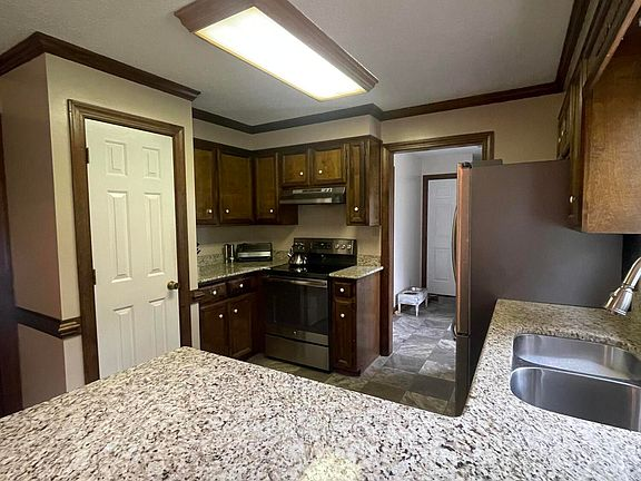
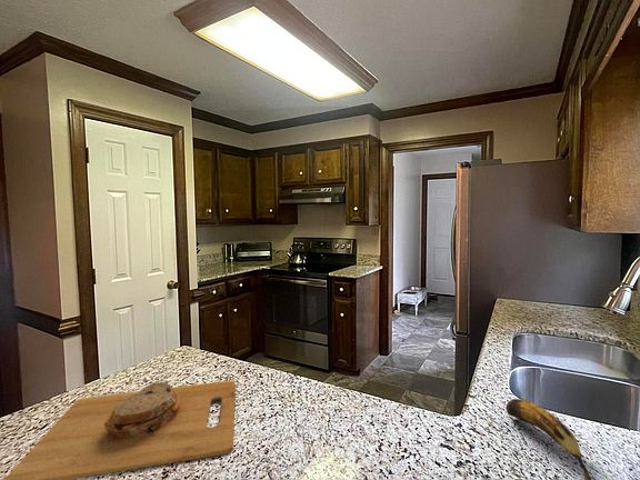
+ cutting board (144, 408)
+ banana (546, 424)
